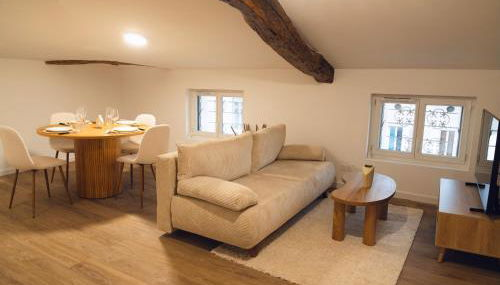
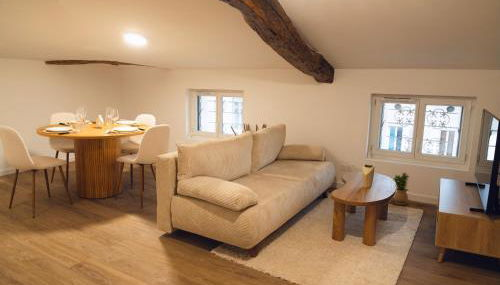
+ potted plant (400, 187)
